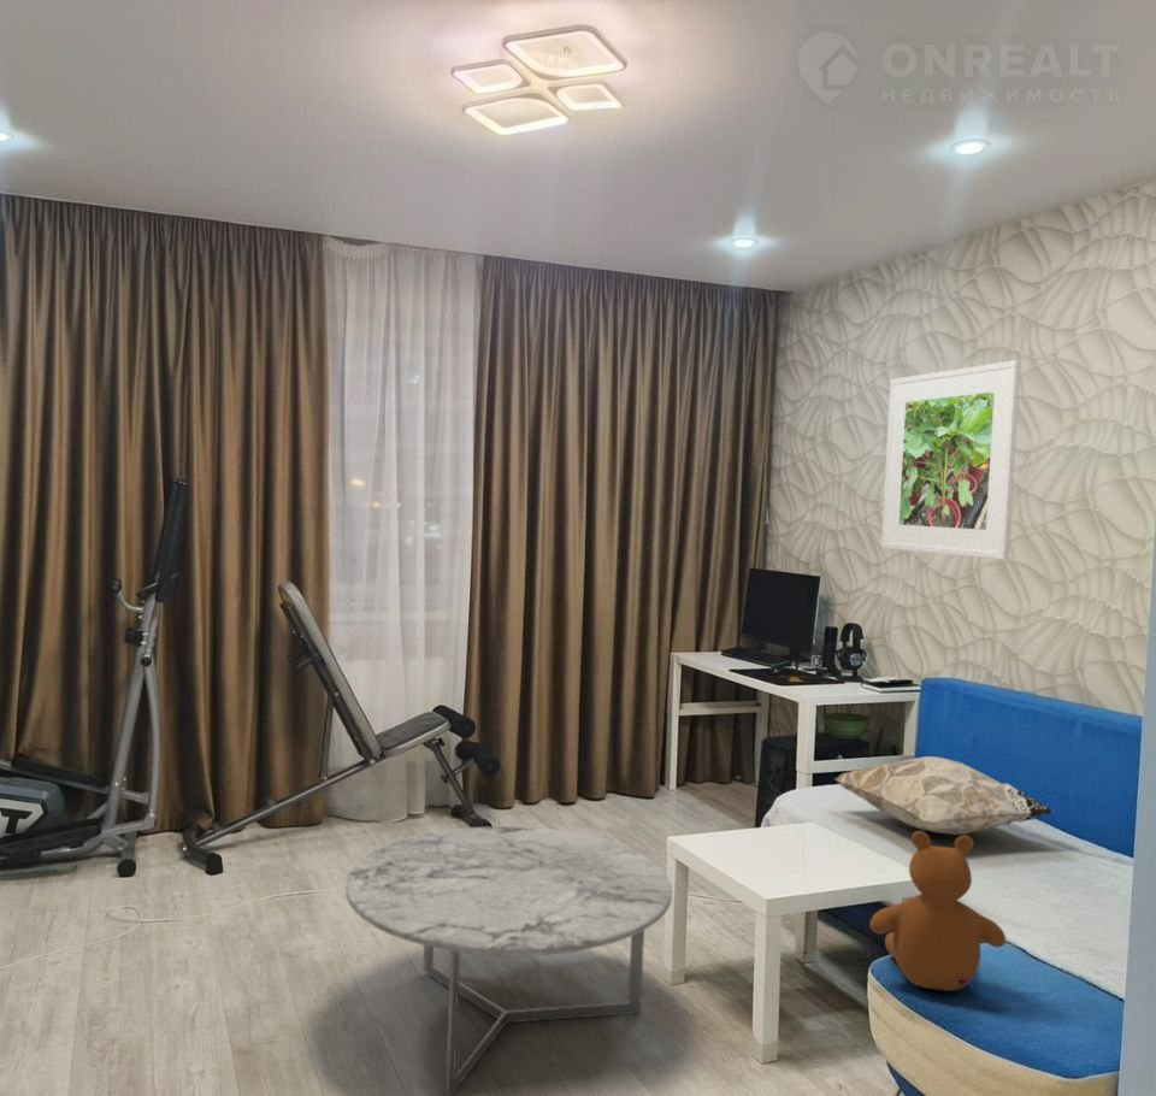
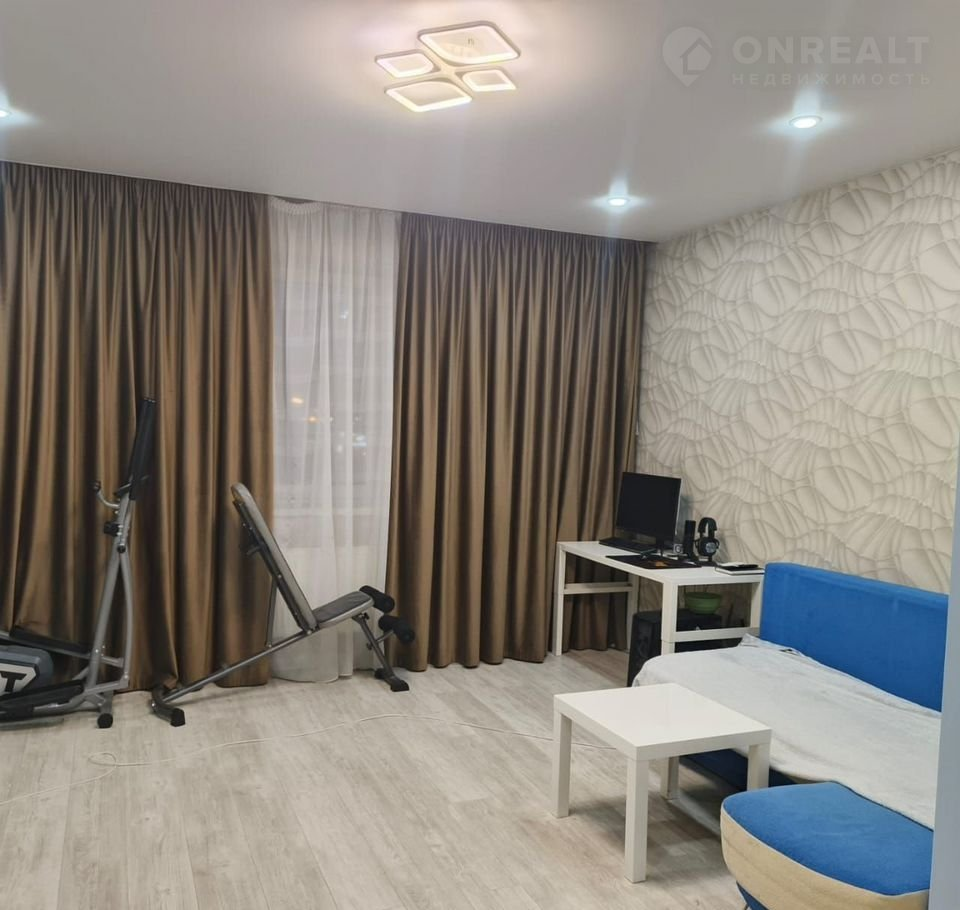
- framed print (944, 461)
- decorative pillow (939, 794)
- coffee table (507, 950)
- teddy bear (934, 901)
